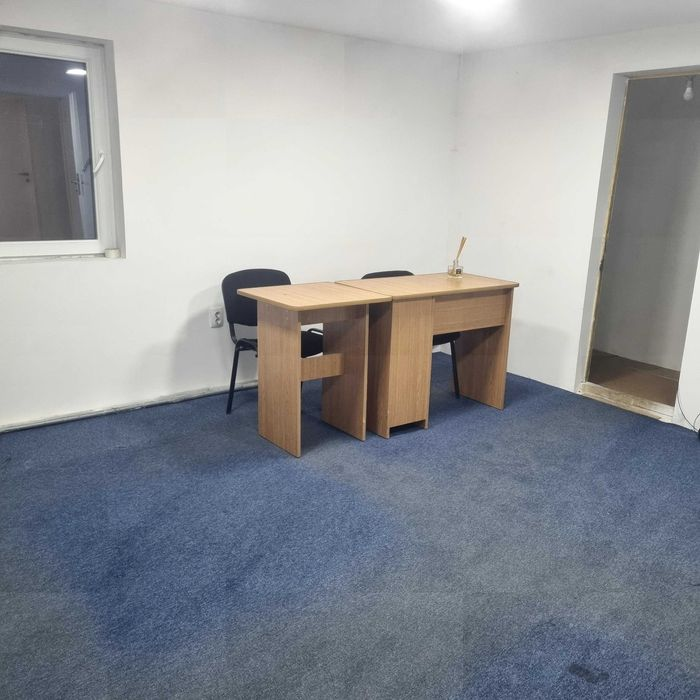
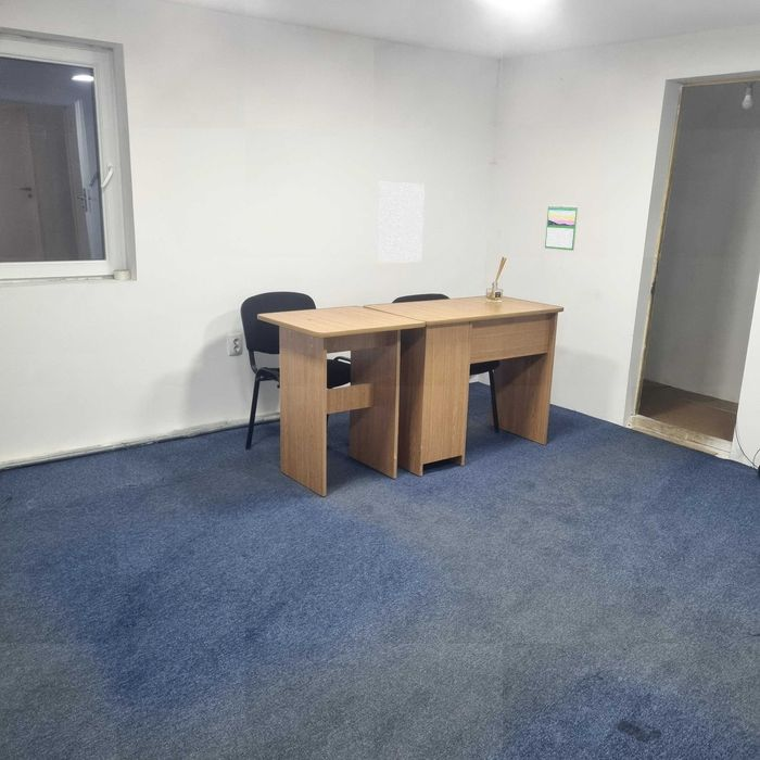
+ calendar (560, 227)
+ wall art (401, 223)
